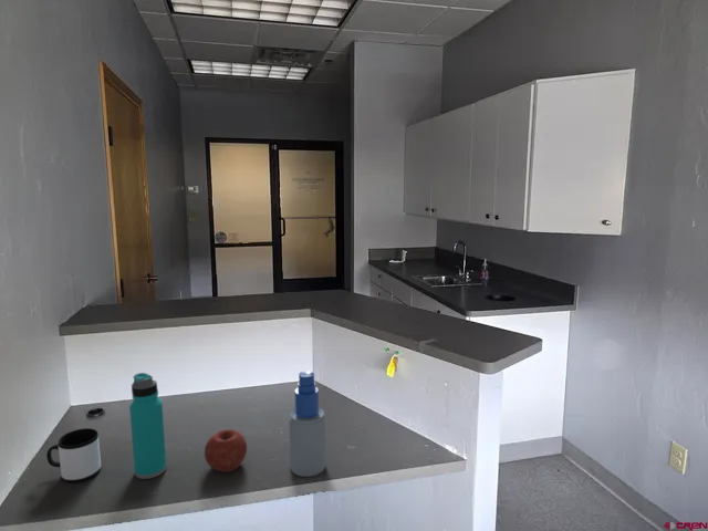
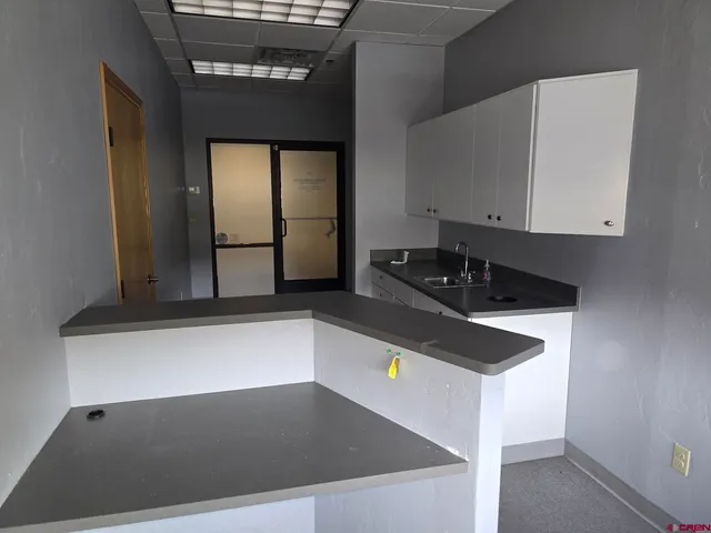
- mug (72, 455)
- spray bottle (306, 420)
- water bottle (147, 424)
- fruit (226, 447)
